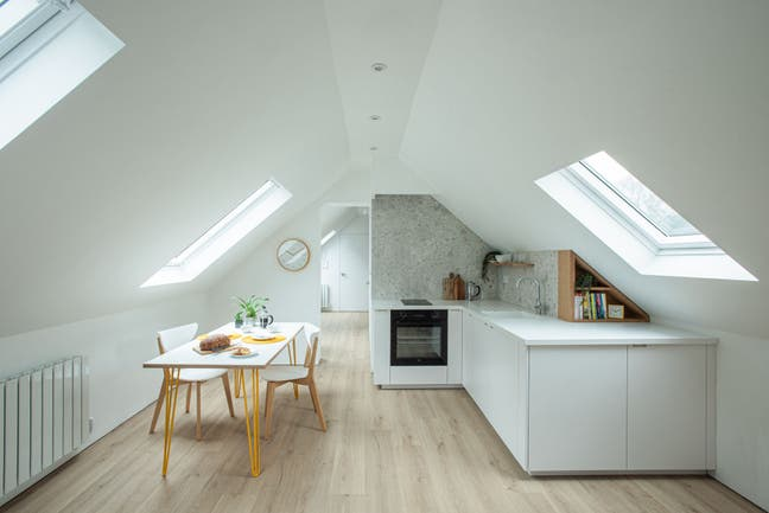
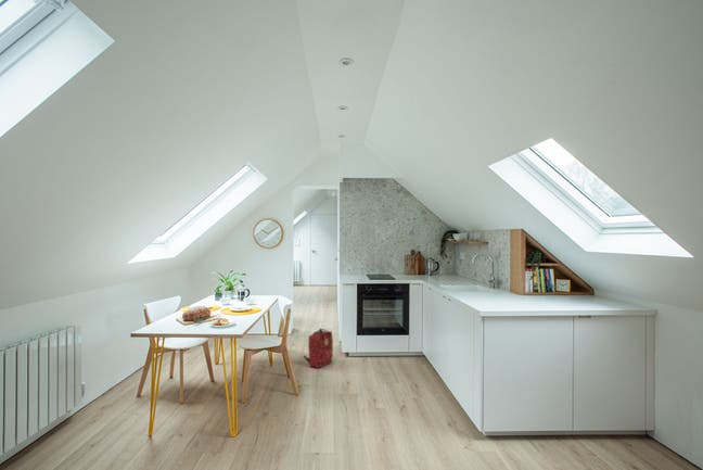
+ backpack (318, 345)
